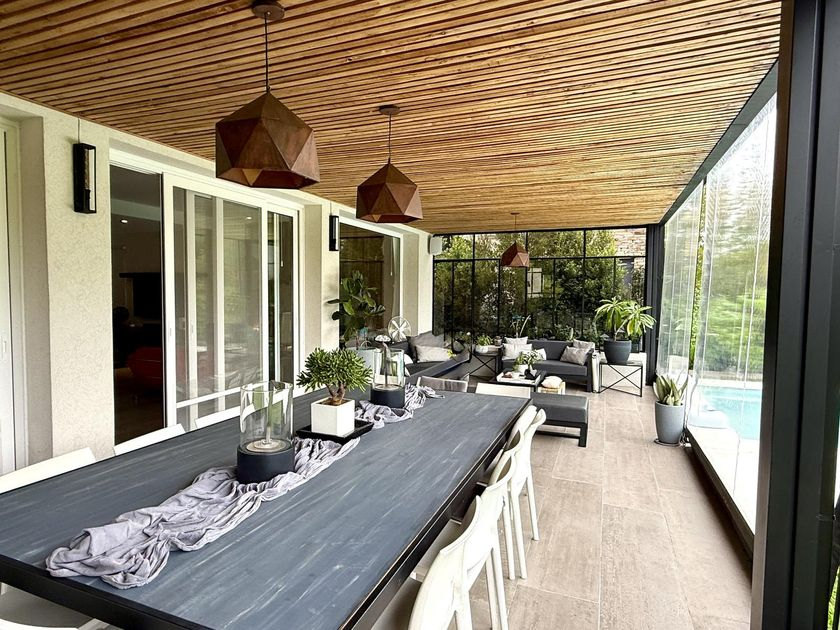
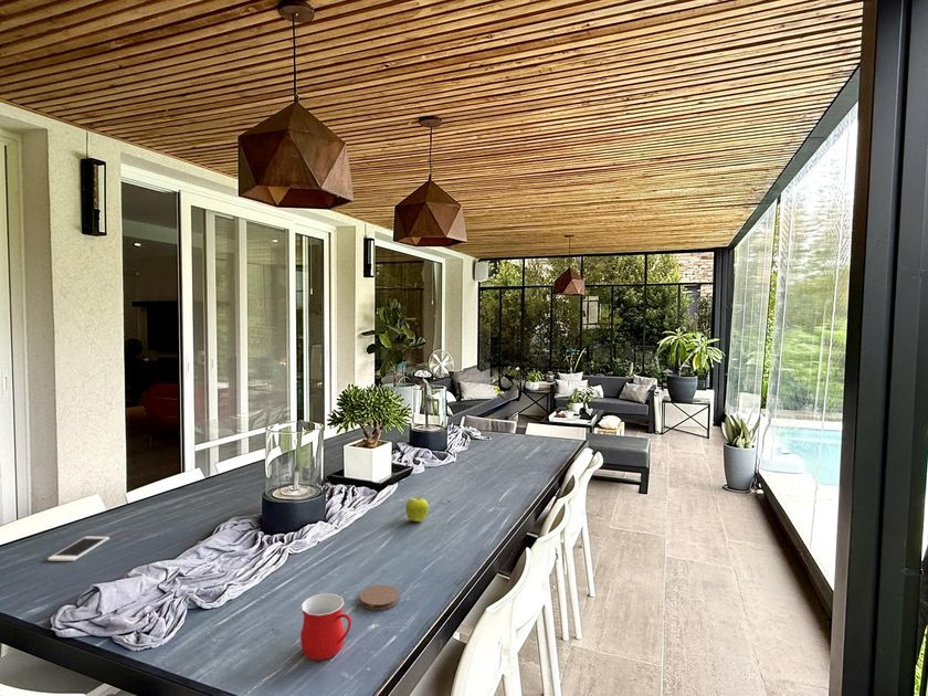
+ mug (327, 628)
+ cell phone (80, 548)
+ fruit (416, 508)
+ coaster (379, 597)
